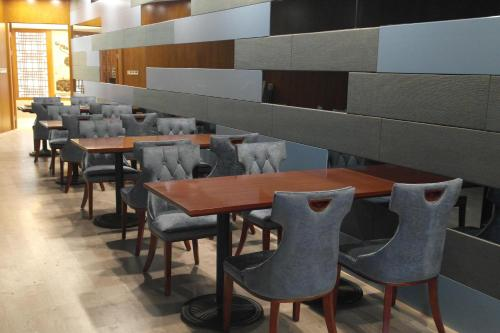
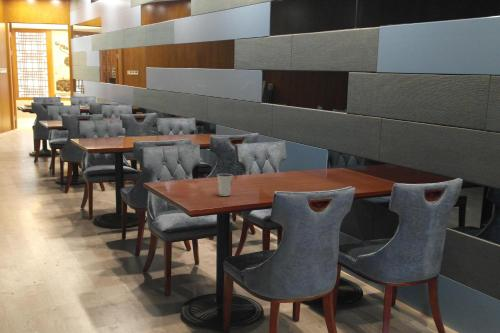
+ dixie cup (224, 185)
